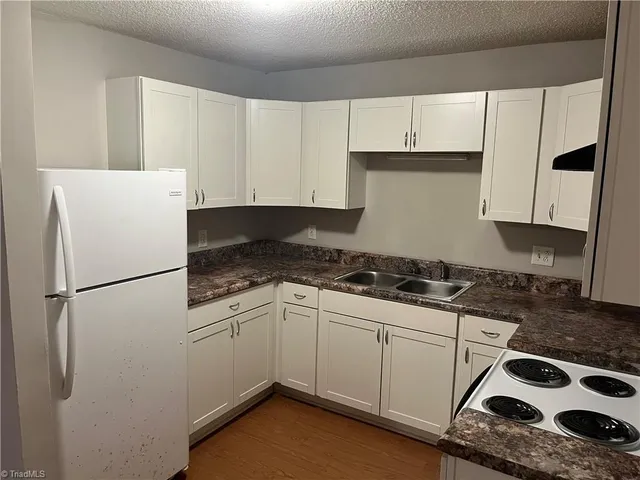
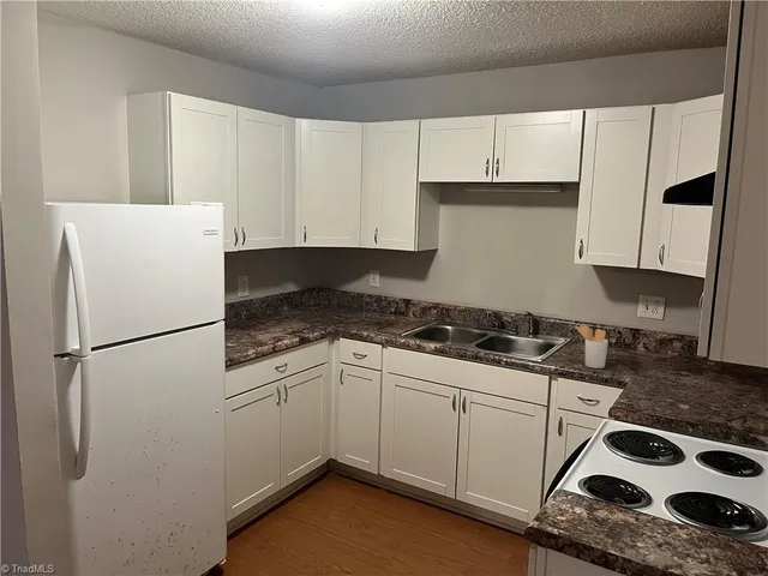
+ utensil holder (590, 344)
